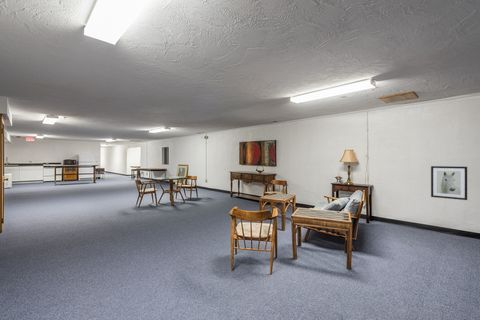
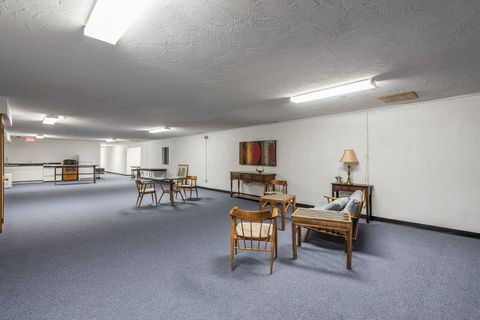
- wall art (448, 182)
